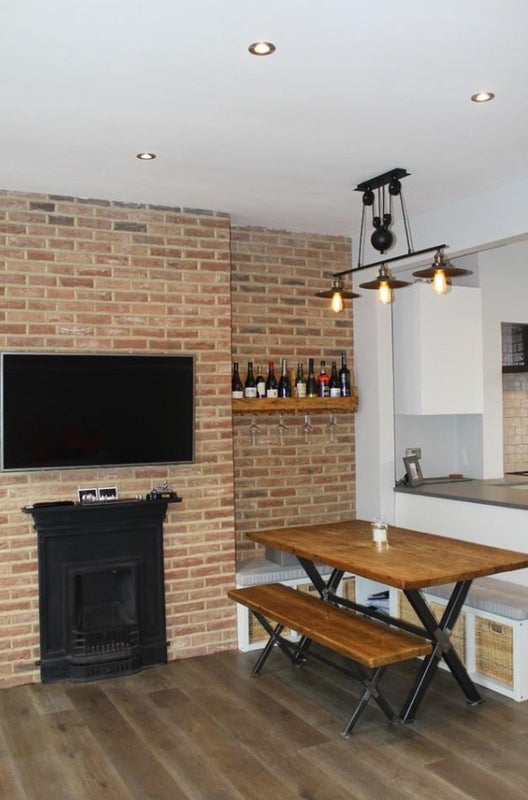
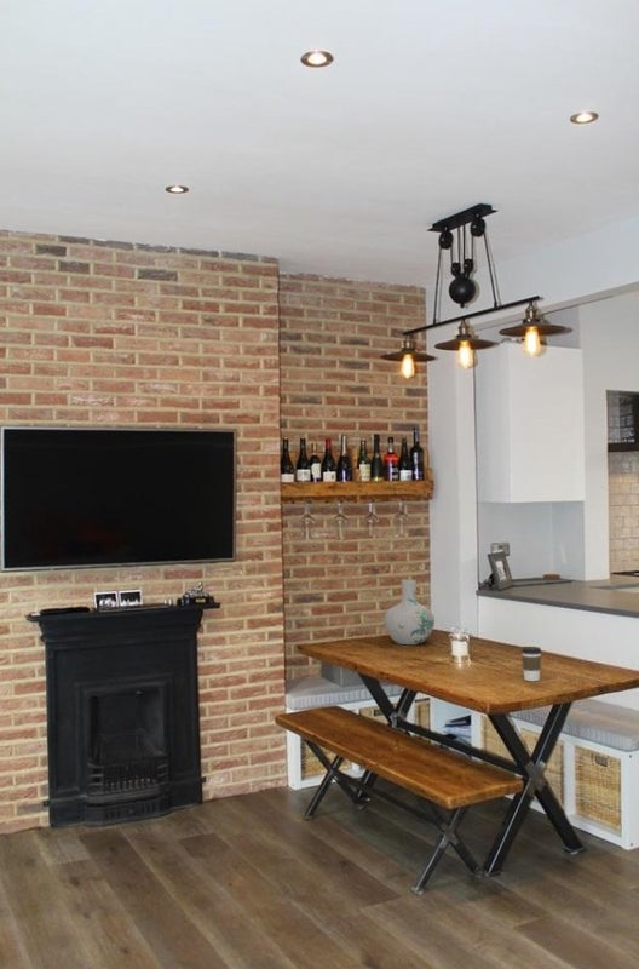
+ coffee cup (531, 664)
+ vase (409, 610)
